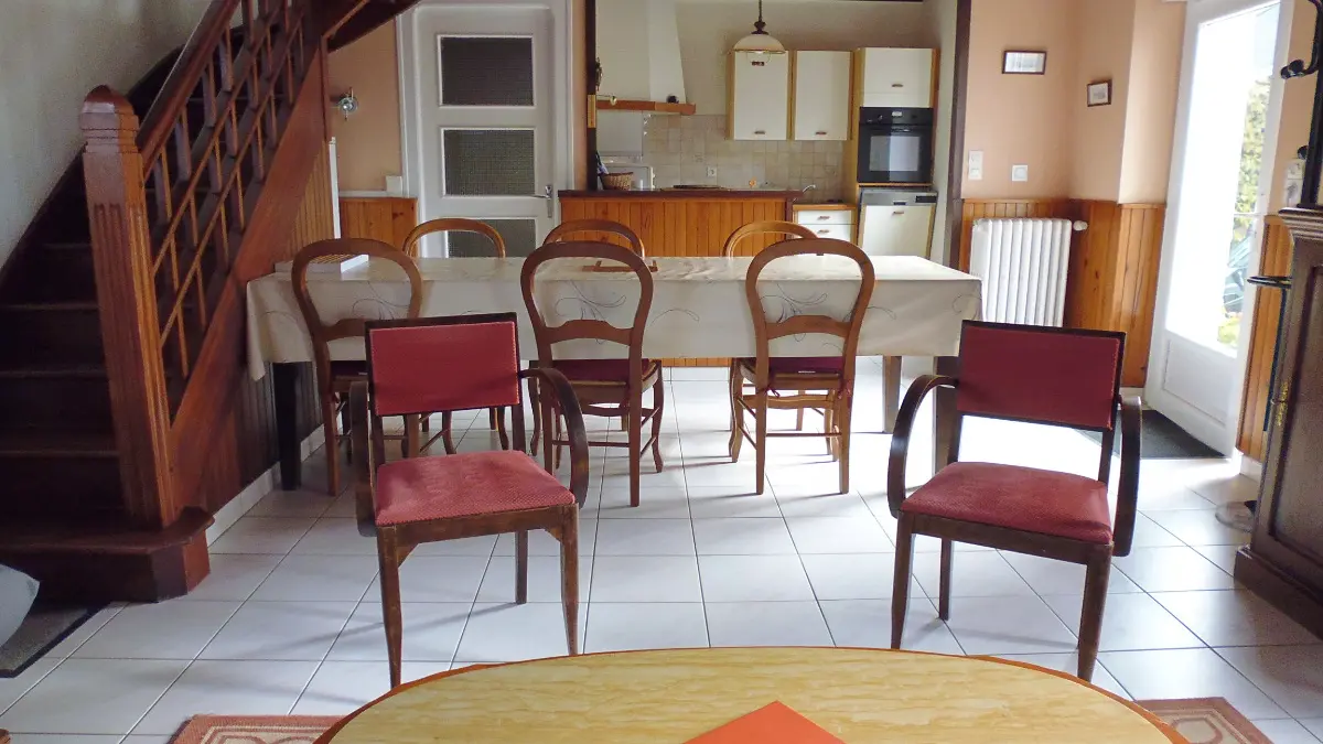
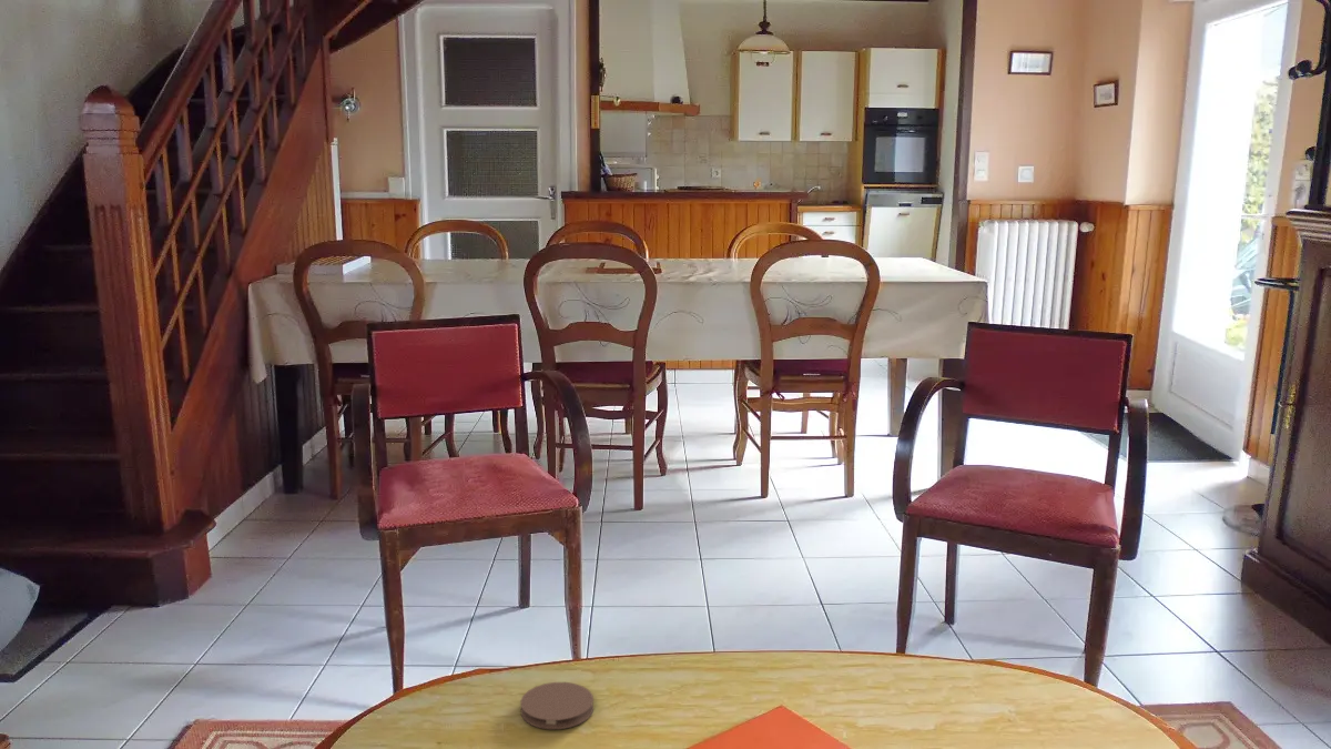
+ coaster (557, 705)
